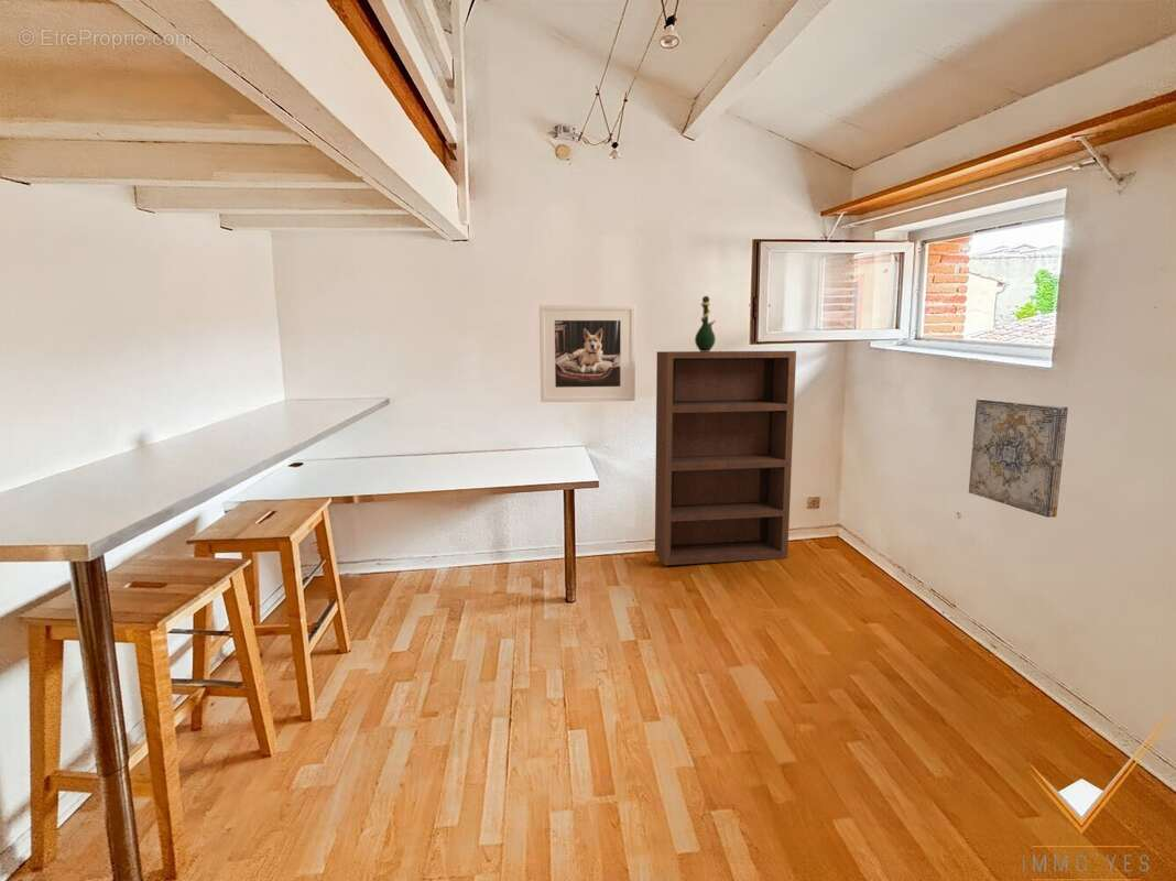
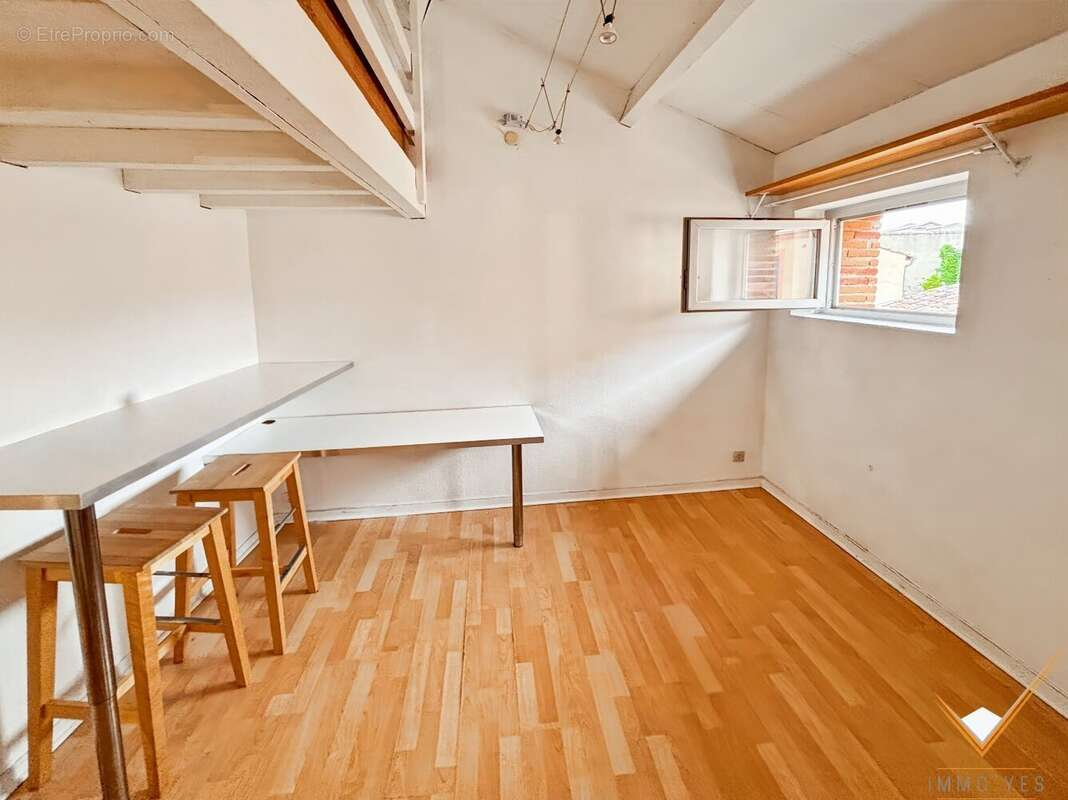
- decorative bottle (705, 323)
- wall art (1013, 454)
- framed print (587, 354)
- bookcase (722, 455)
